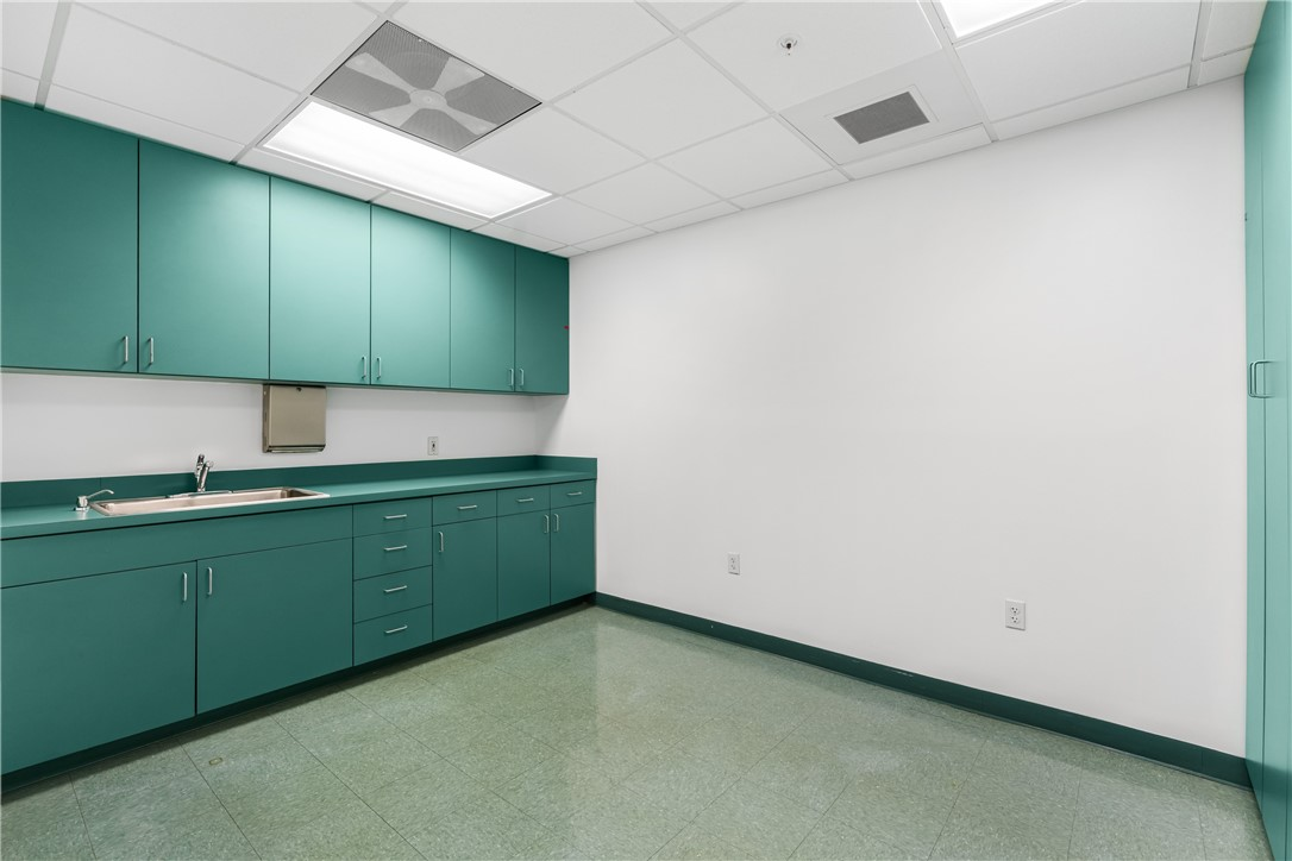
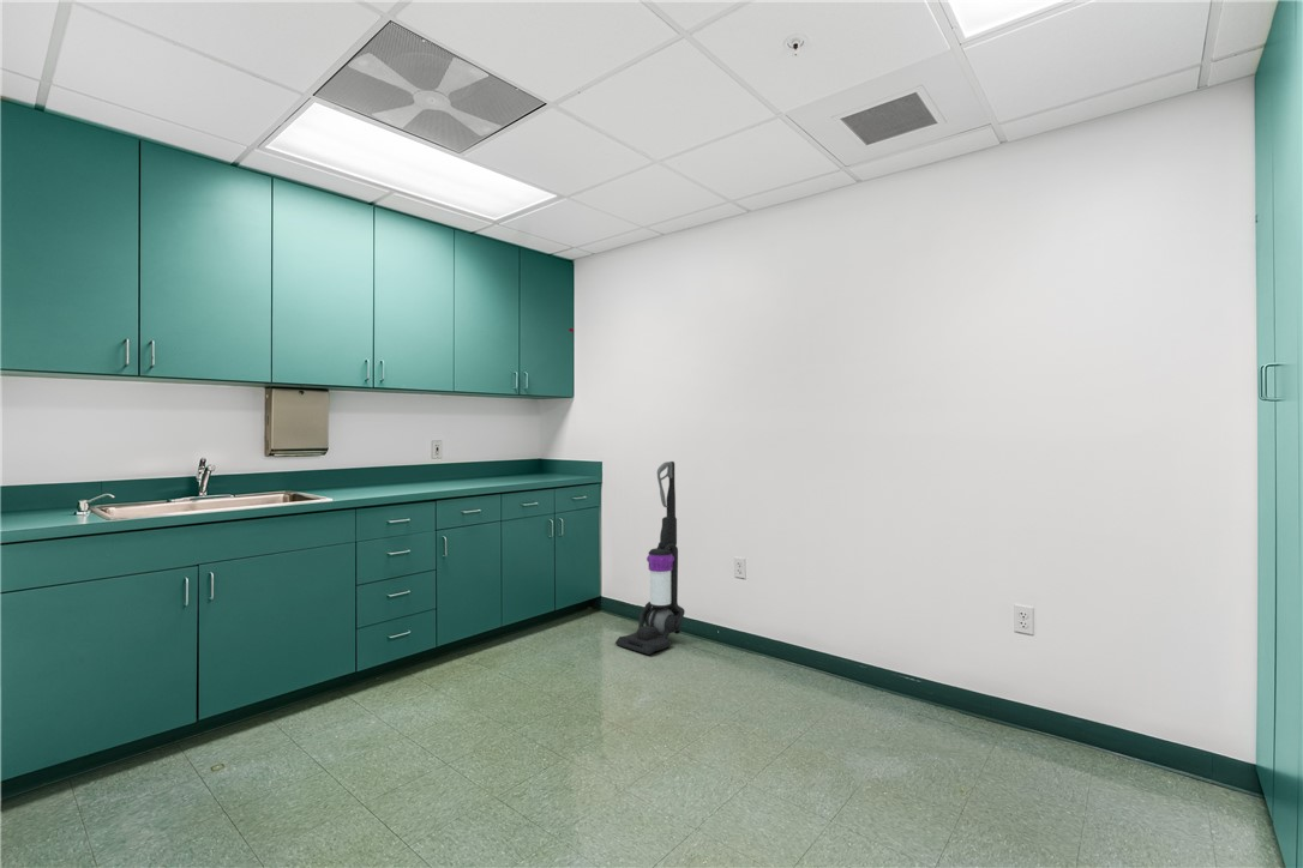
+ vacuum cleaner (656, 551)
